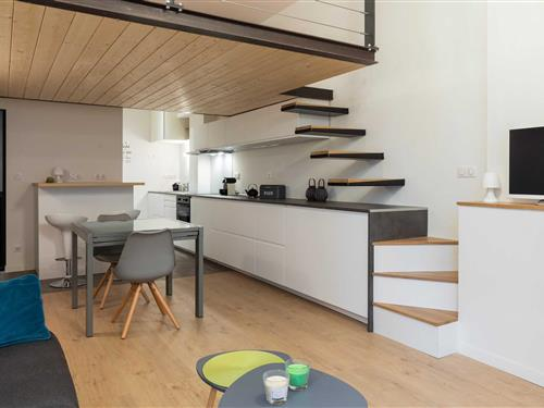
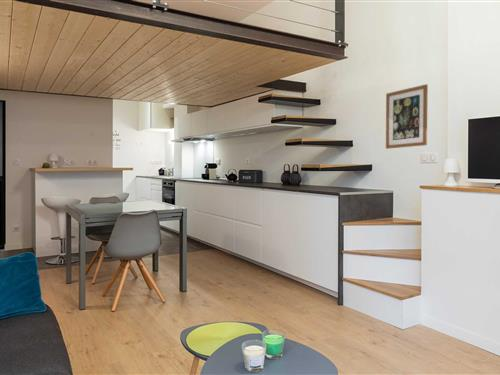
+ wall art (405, 118)
